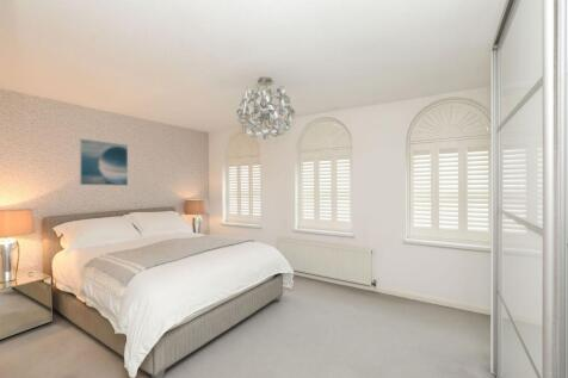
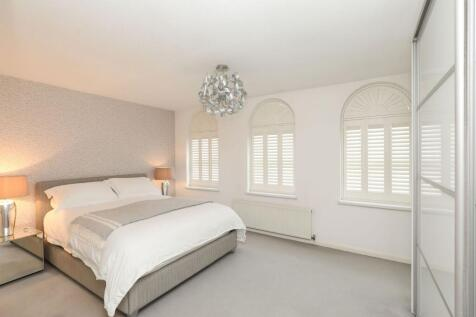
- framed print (105, 163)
